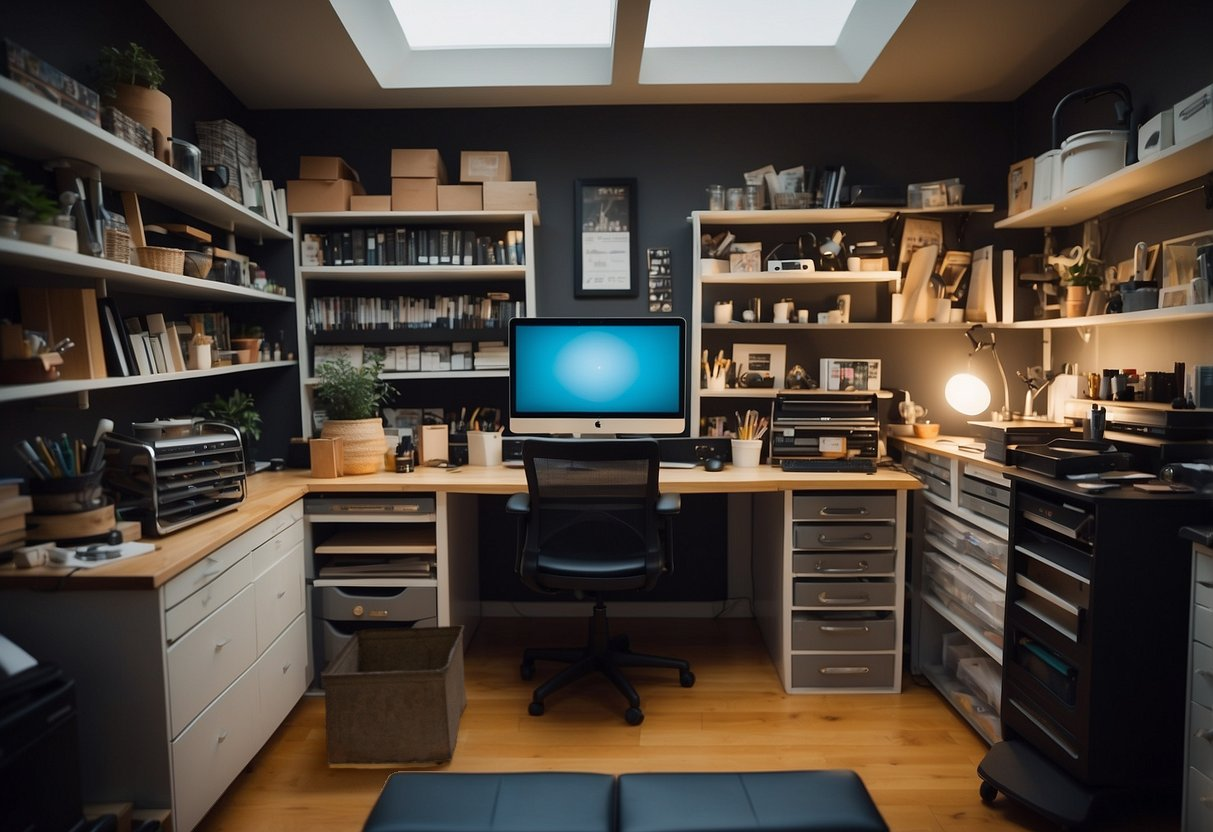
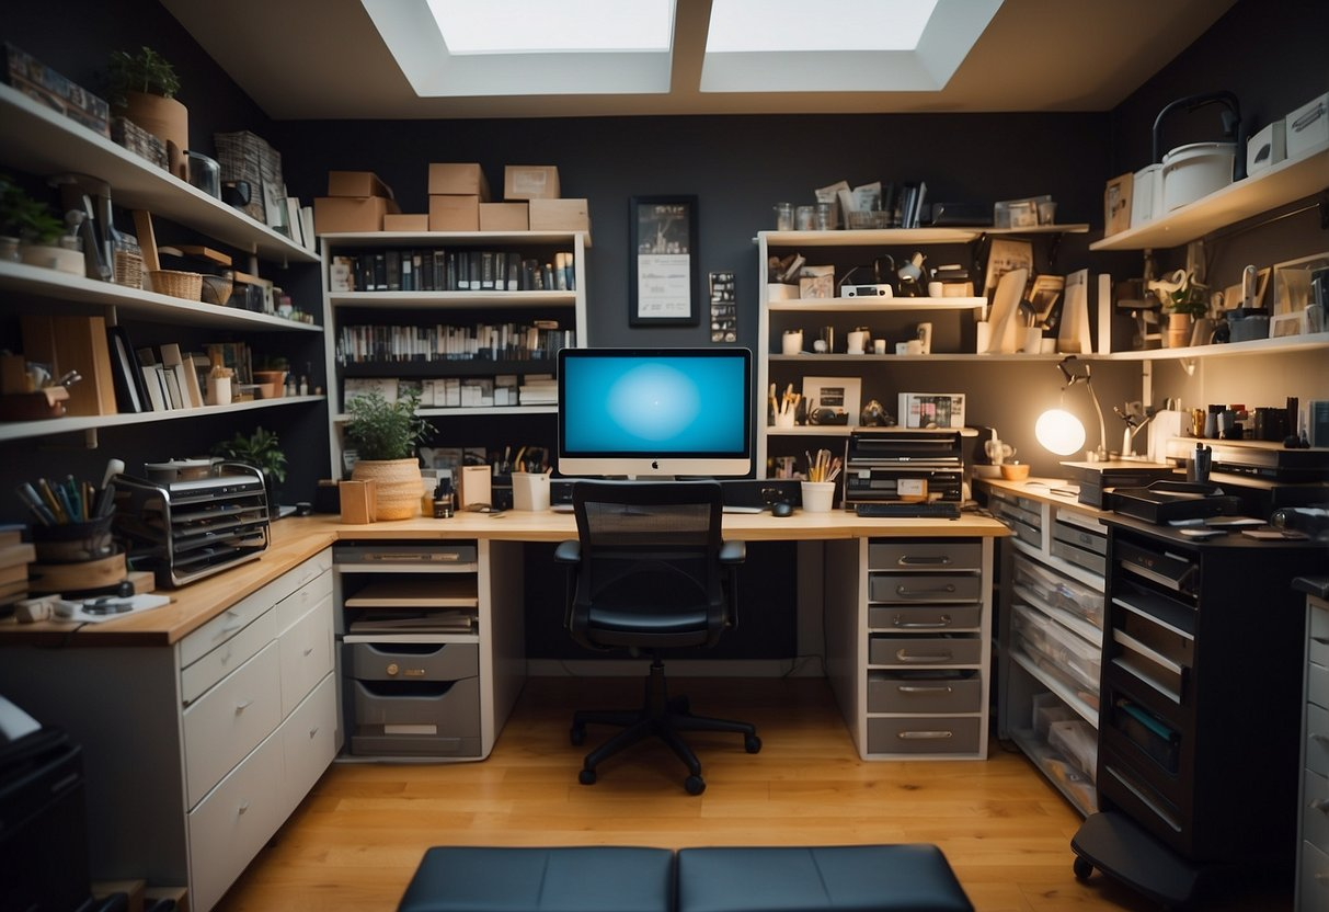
- storage bin (401, 690)
